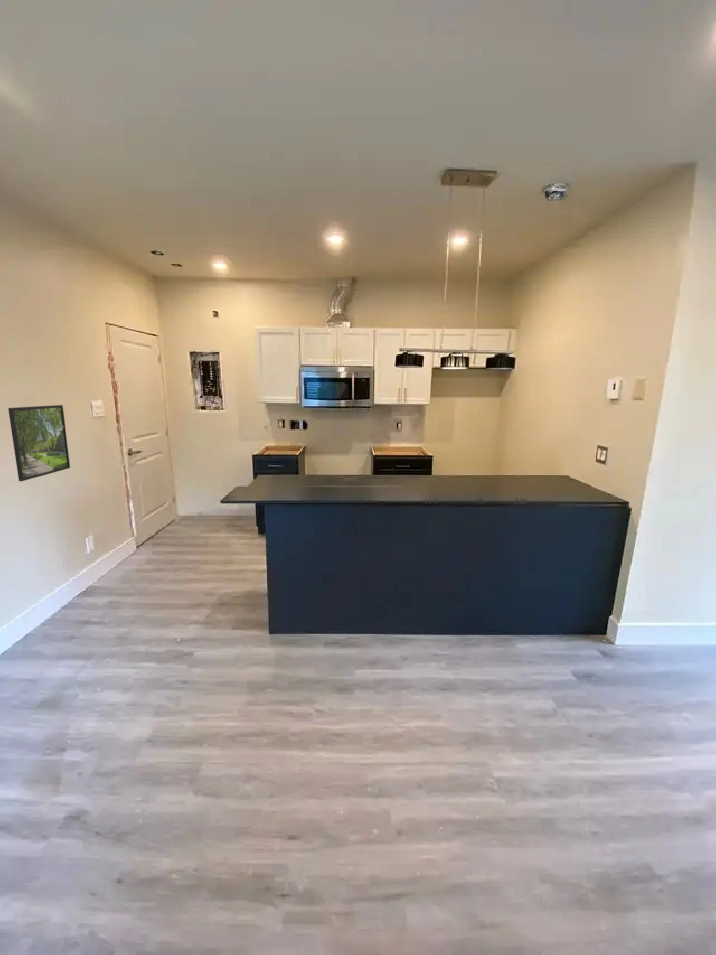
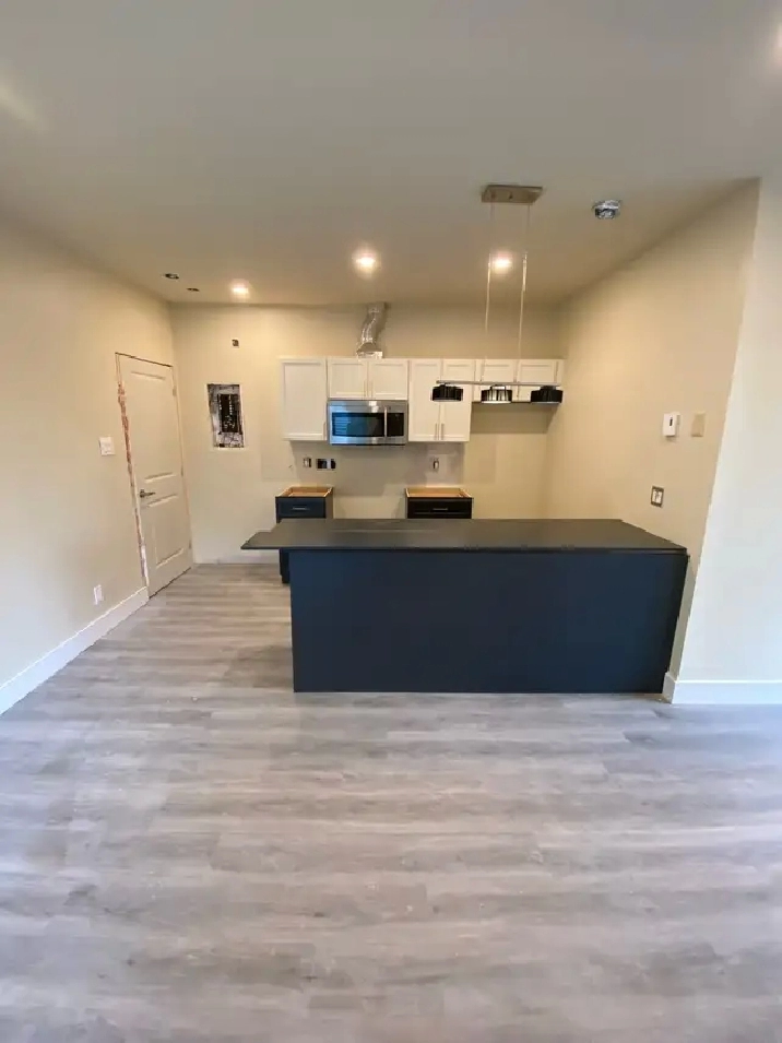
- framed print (42, 440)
